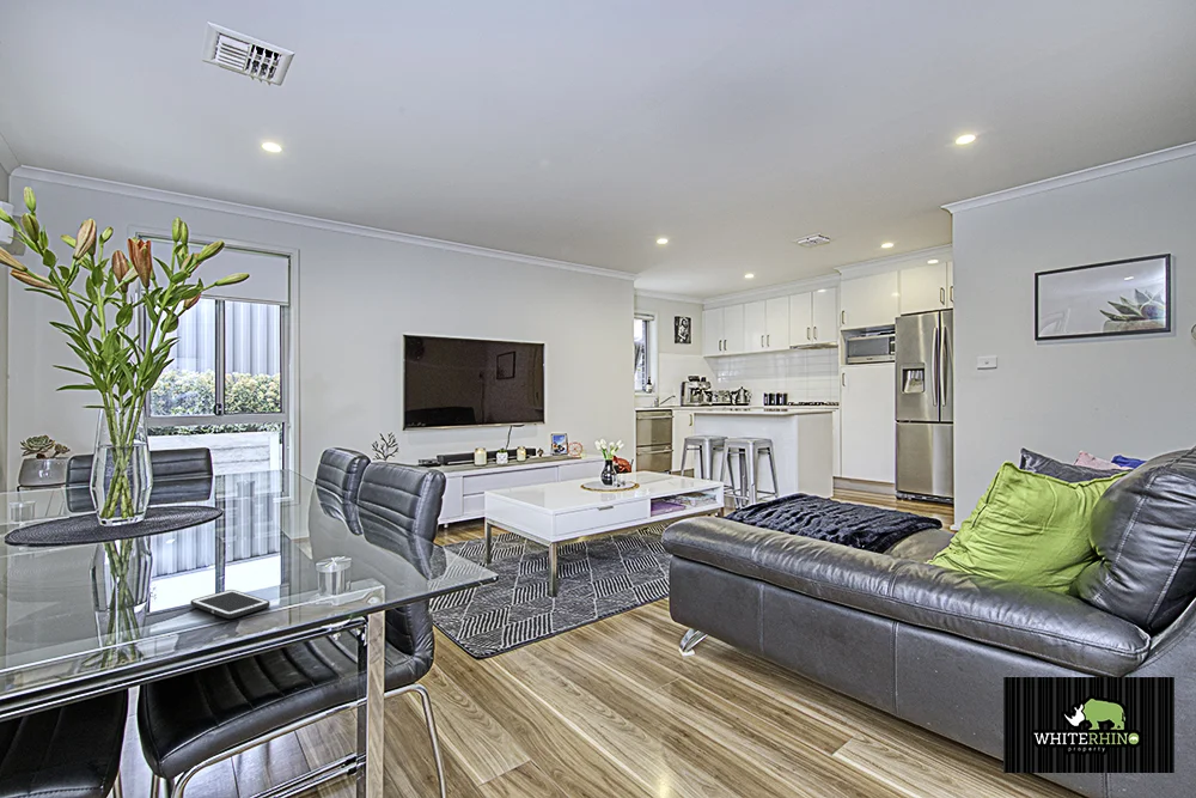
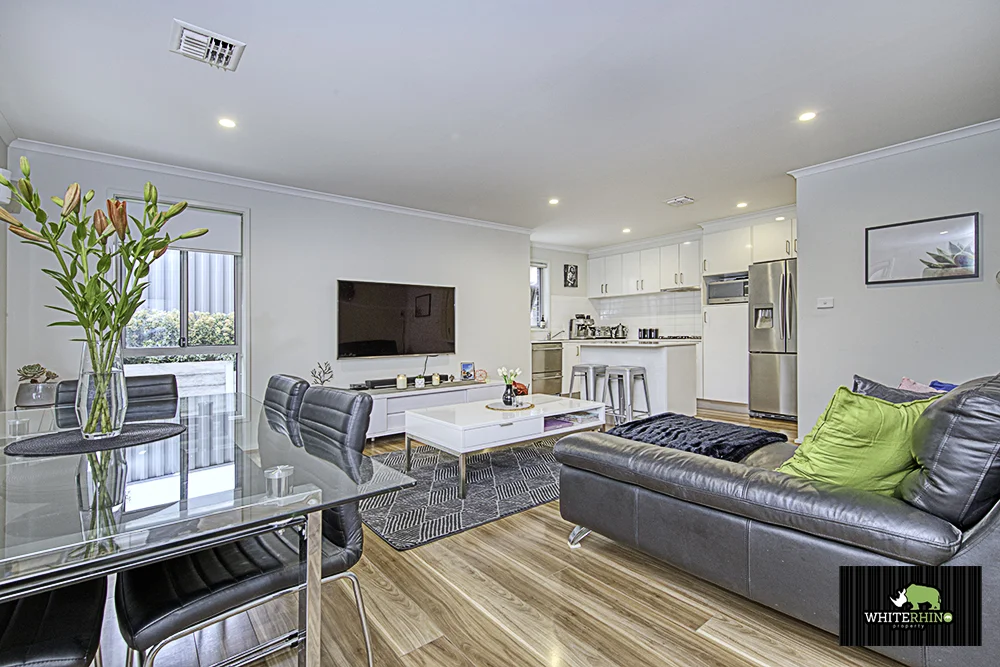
- cell phone (230, 603)
